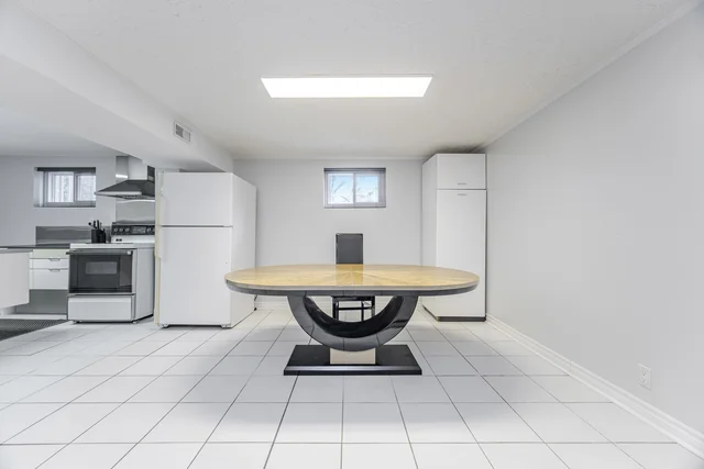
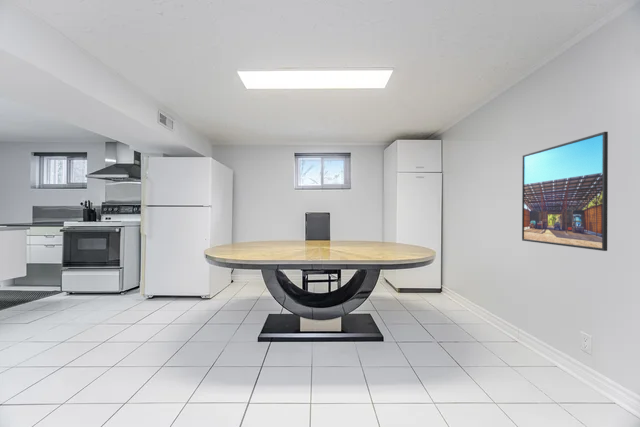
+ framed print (557, 195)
